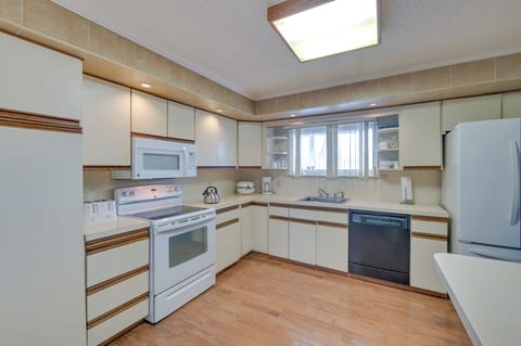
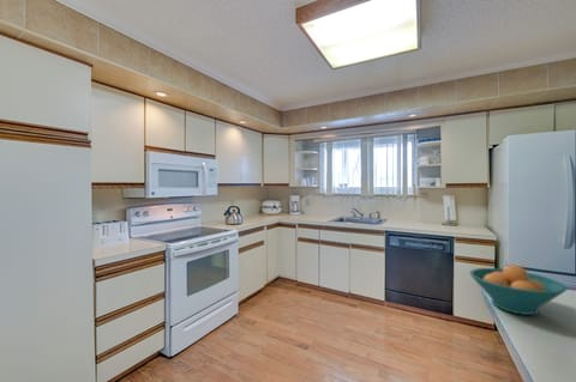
+ fruit bowl (514, 286)
